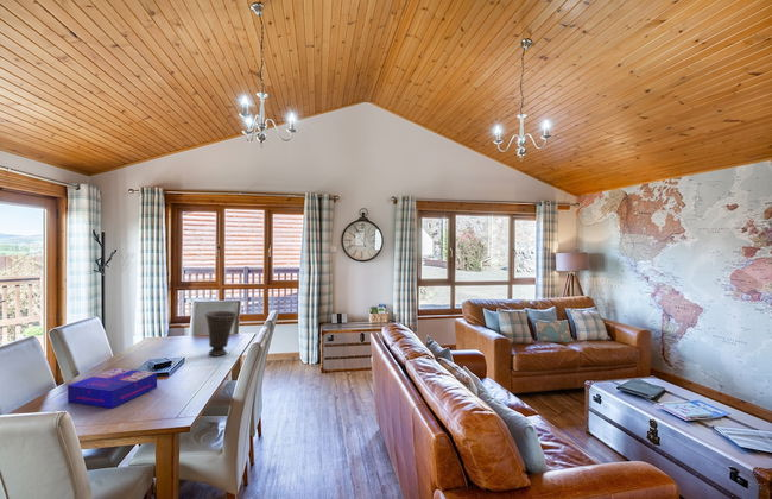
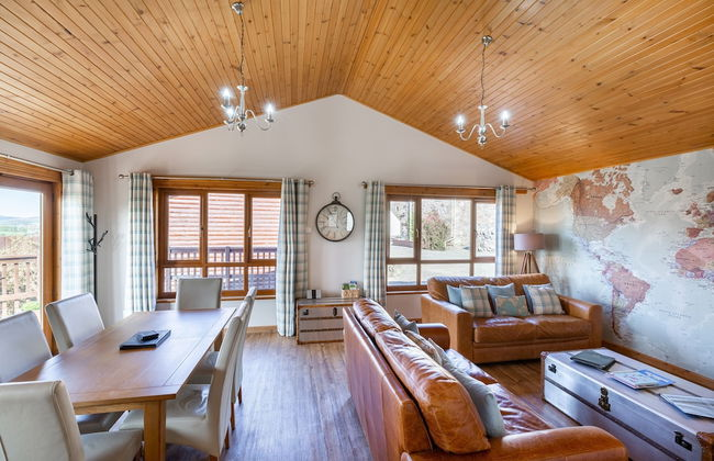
- board game (114, 386)
- vase (221, 333)
